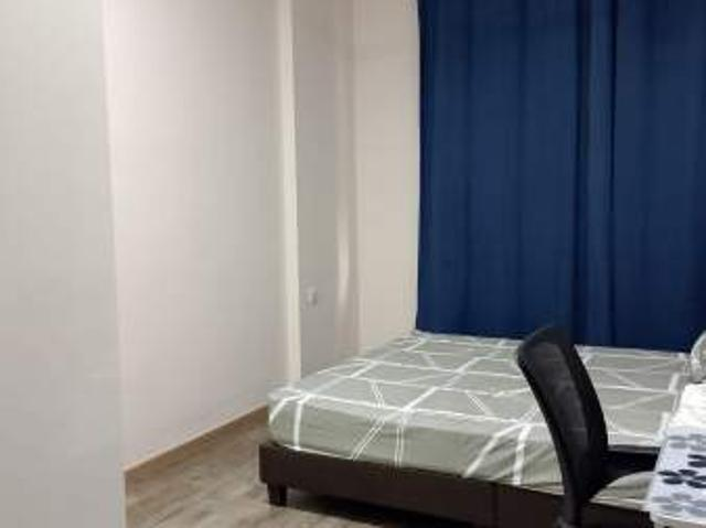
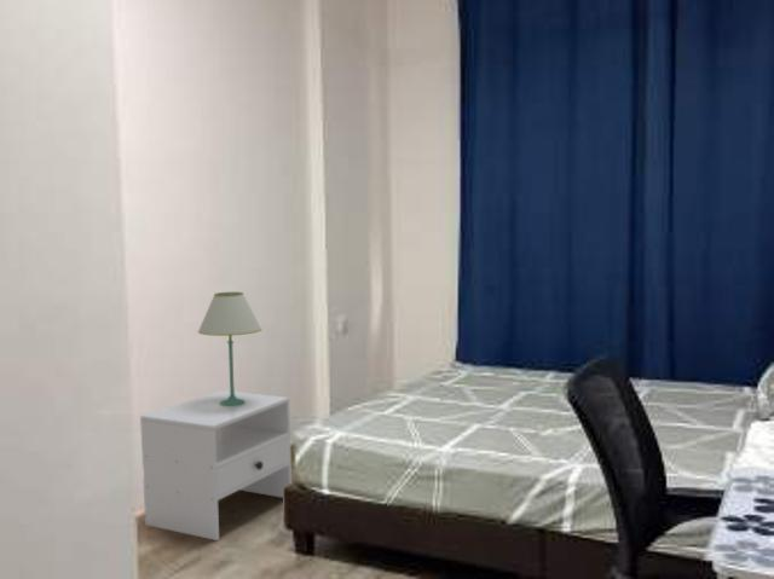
+ nightstand (223, 459)
+ table lamp (230, 348)
